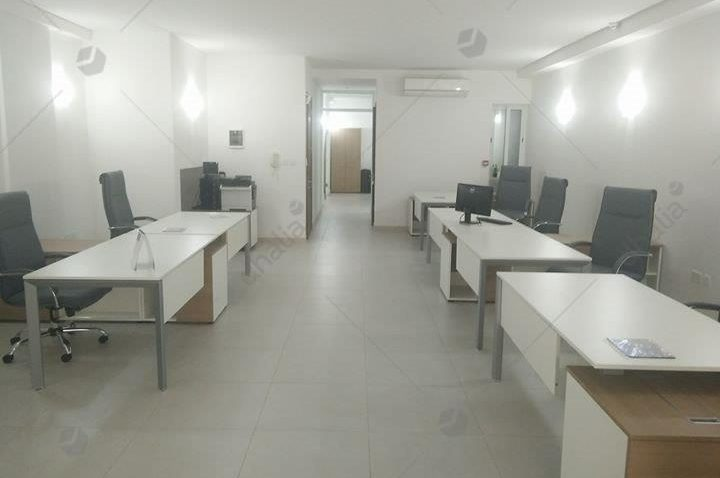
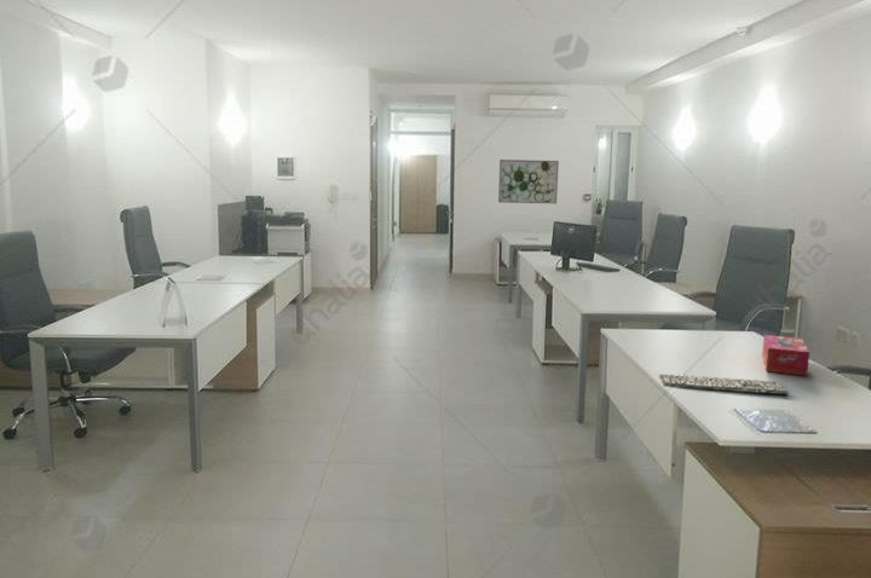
+ wall art (527, 181)
+ tissue box (784, 353)
+ keyboard (720, 382)
